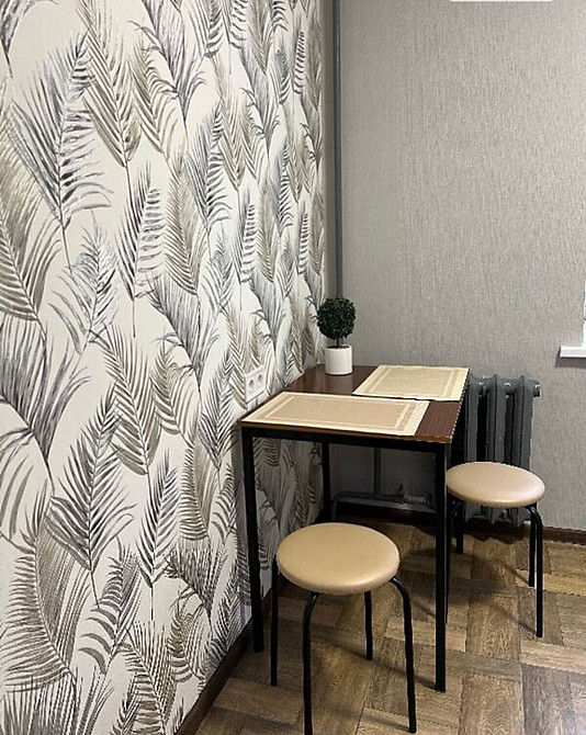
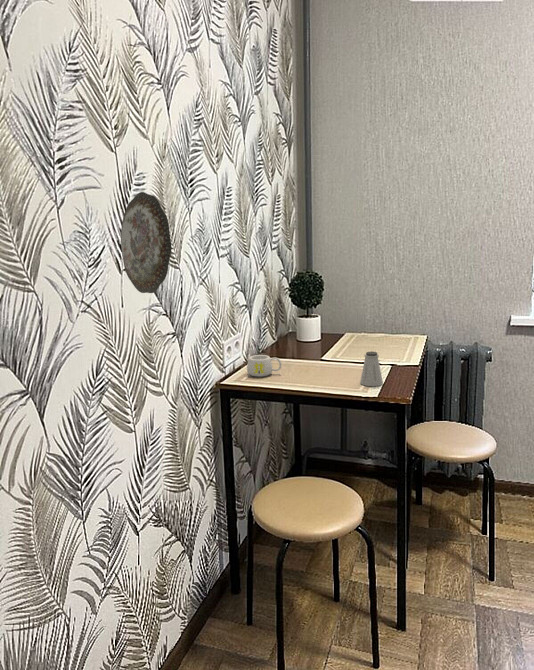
+ decorative plate (143, 243)
+ saltshaker (371, 367)
+ mug (264, 365)
